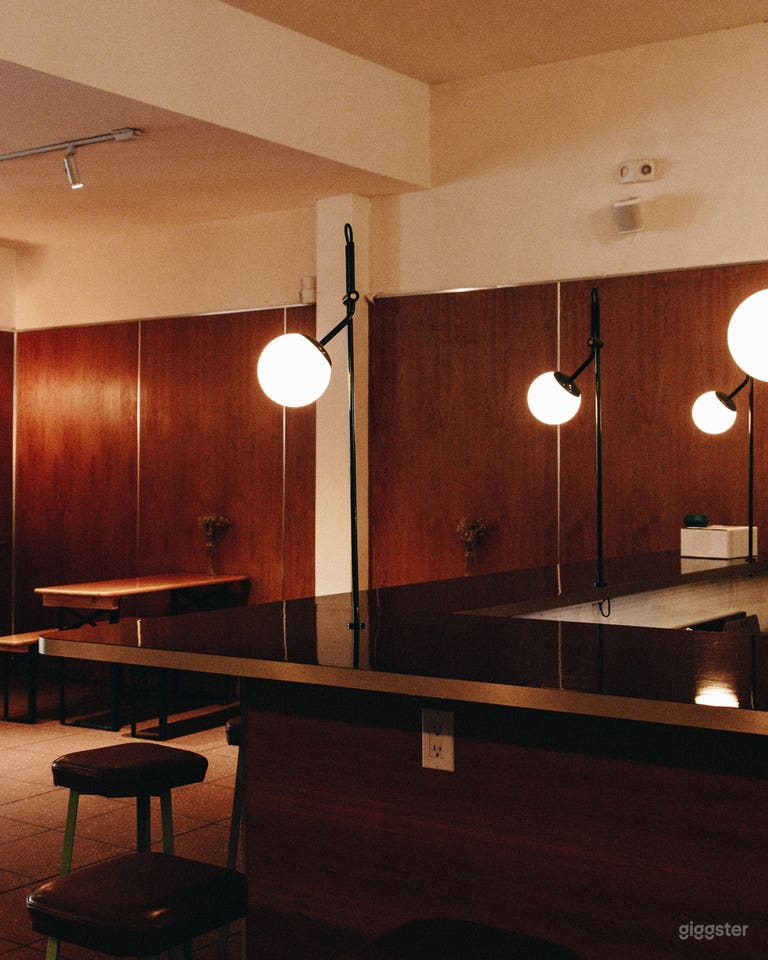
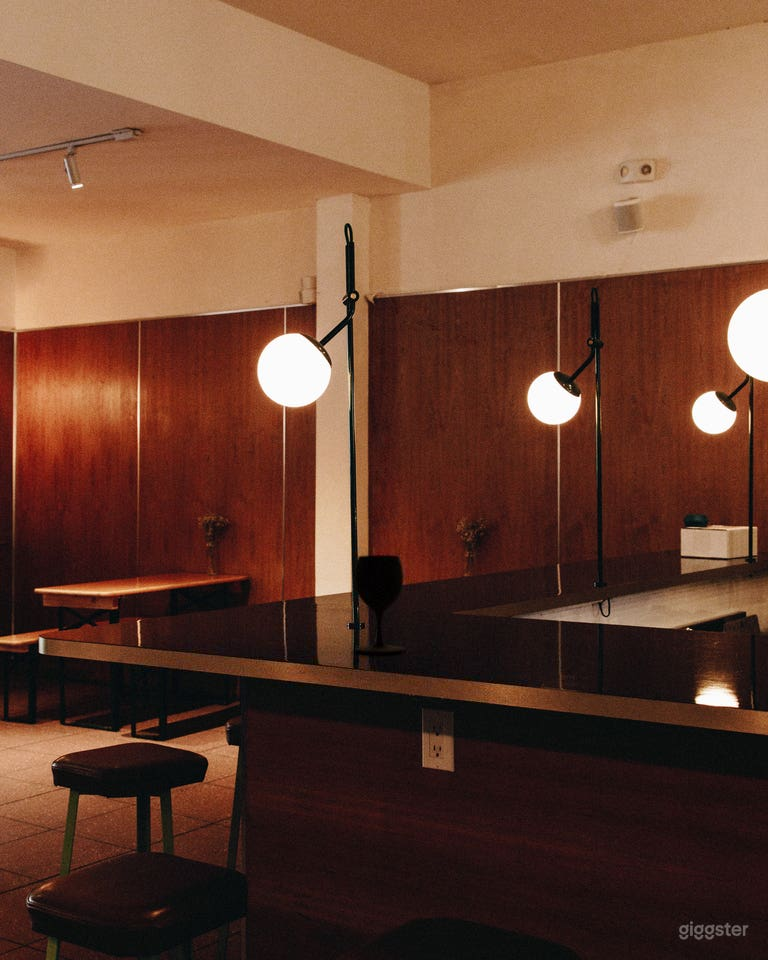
+ wine glass (379, 603)
